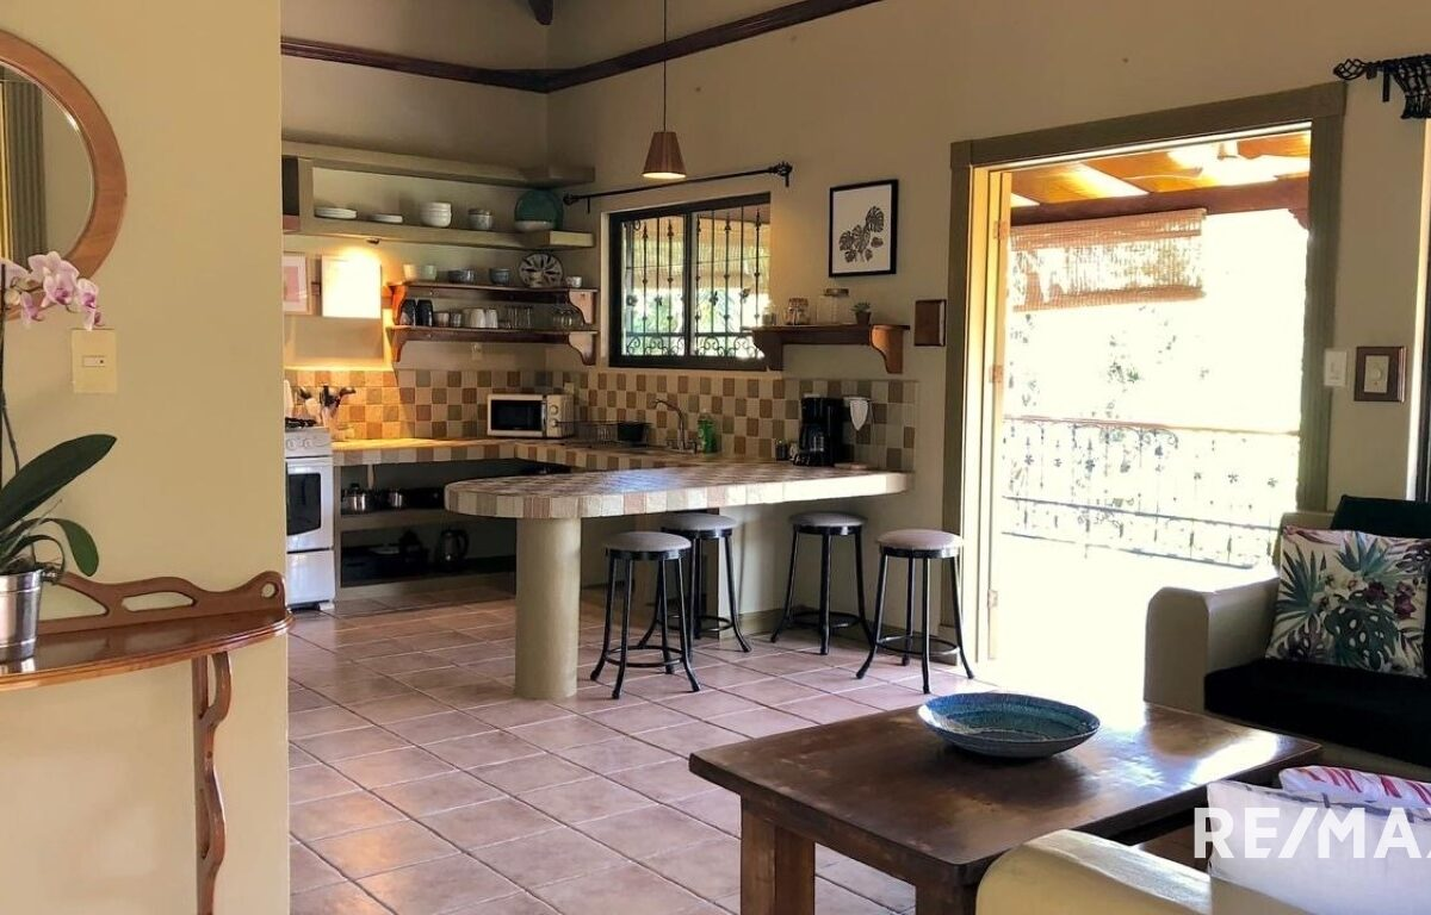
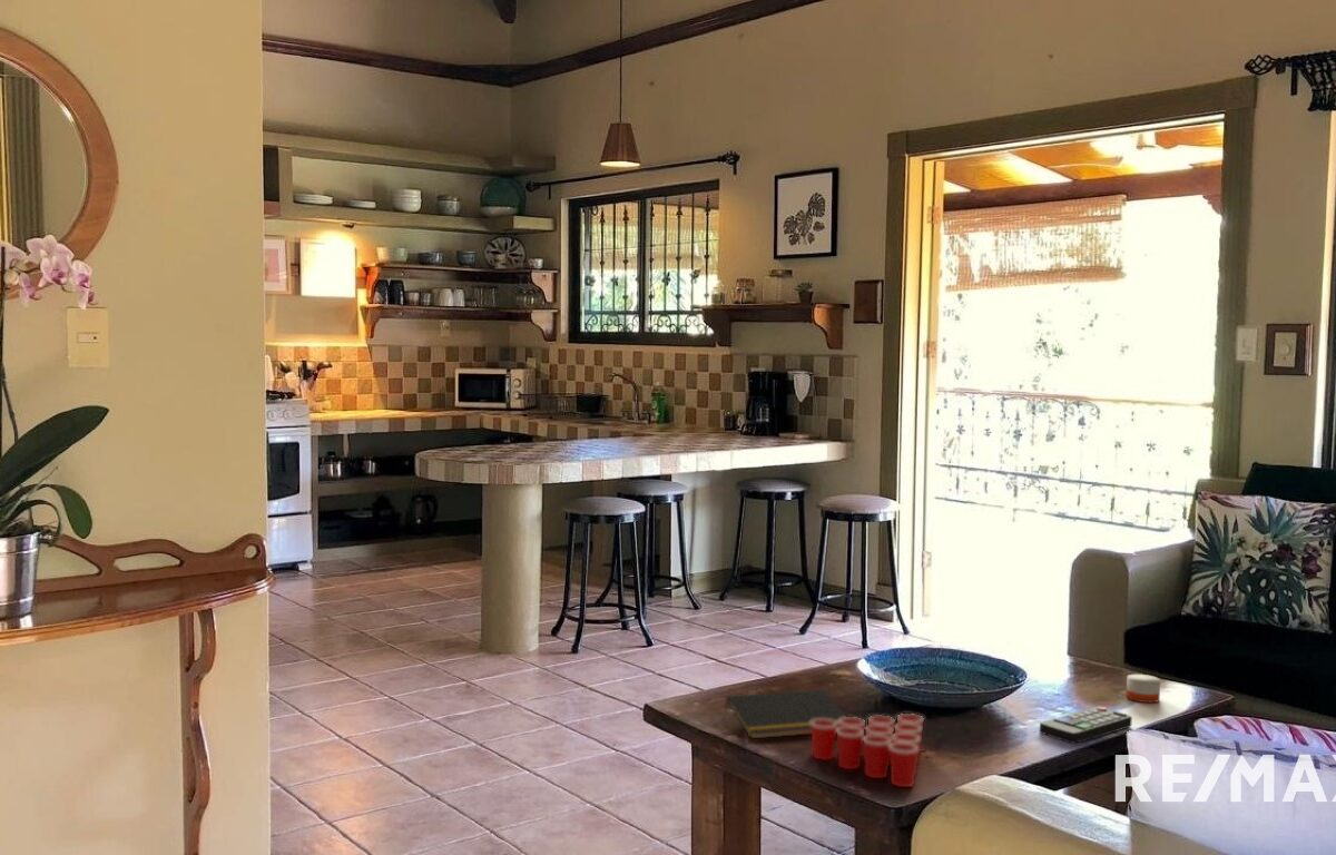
+ candle (1143, 677)
+ remote control (1086, 724)
+ cup (883, 750)
+ notepad (788, 712)
